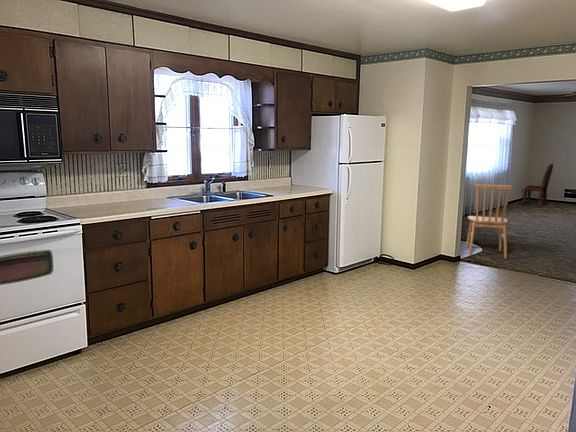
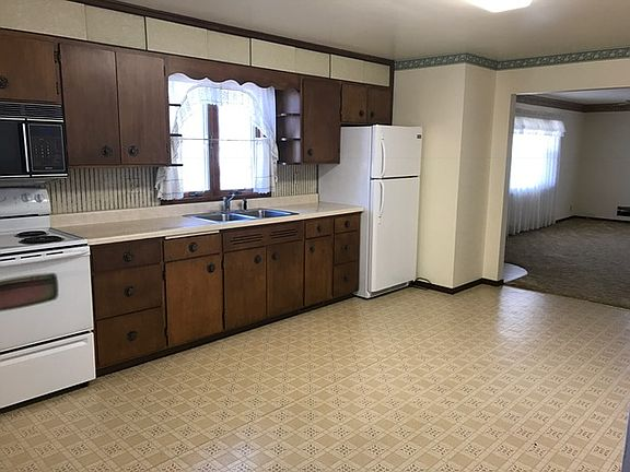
- dining chair (537, 186)
- dining chair (488, 219)
